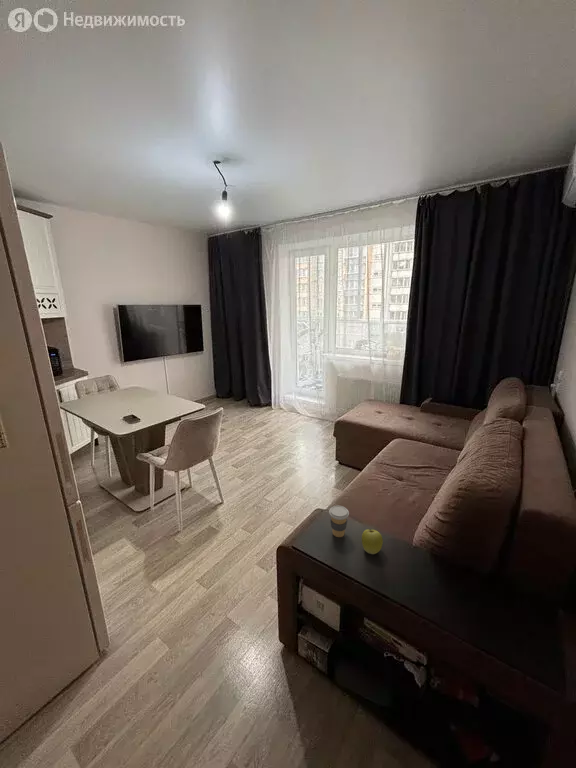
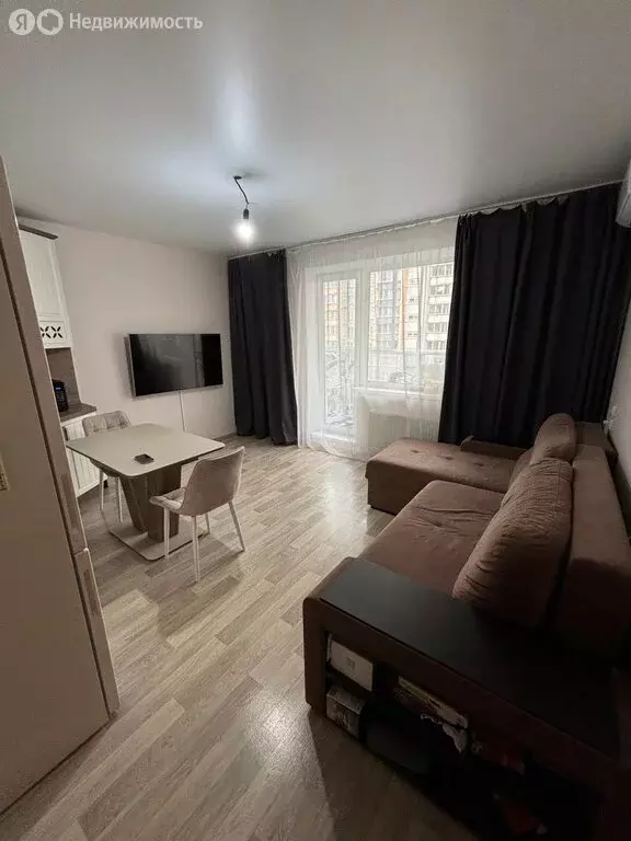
- coffee cup (338, 522)
- apple (372, 539)
